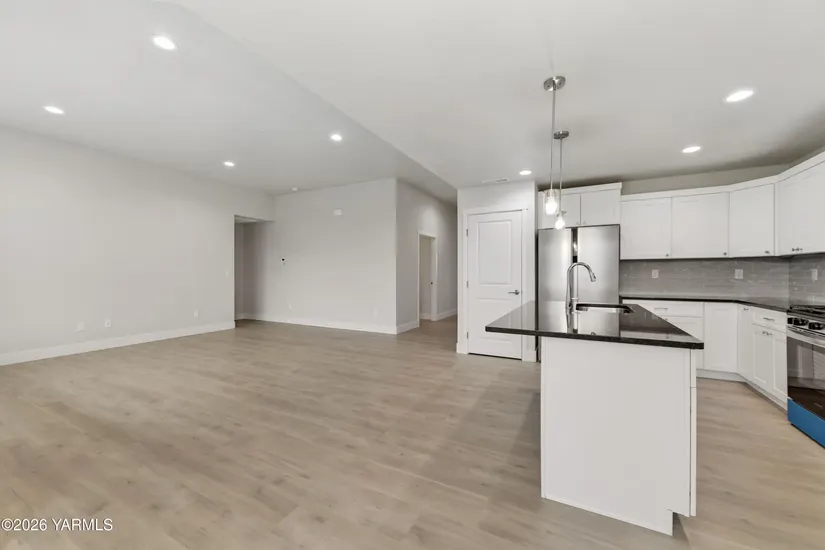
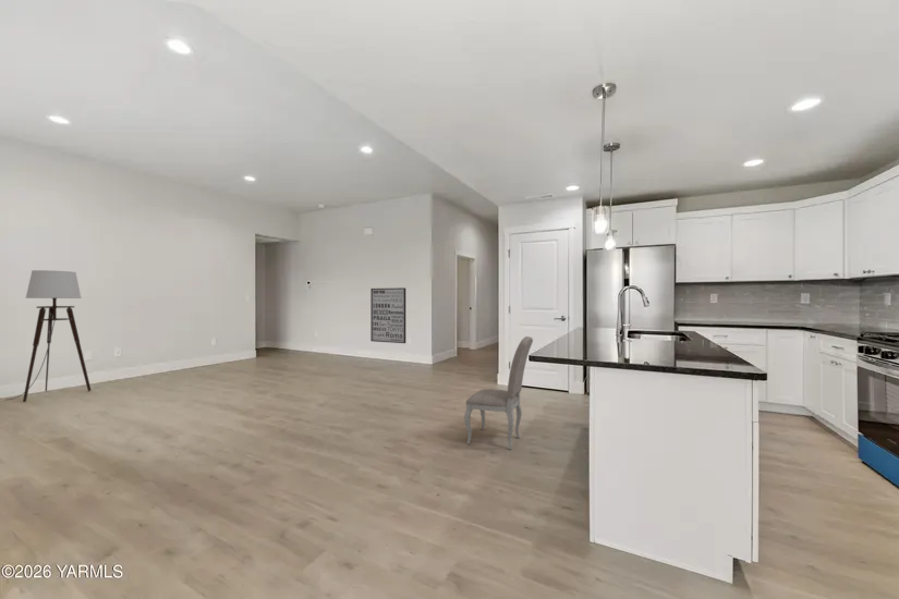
+ floor lamp (40, 333)
+ dining chair (500, 390)
+ wall art (388, 315)
